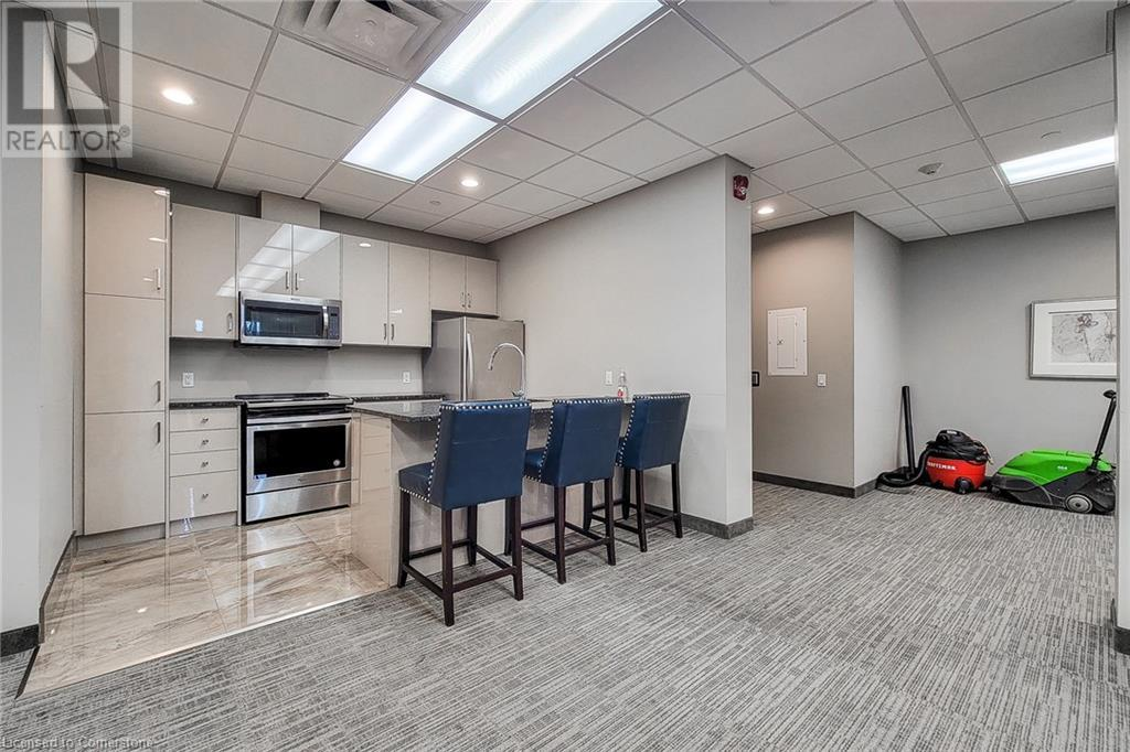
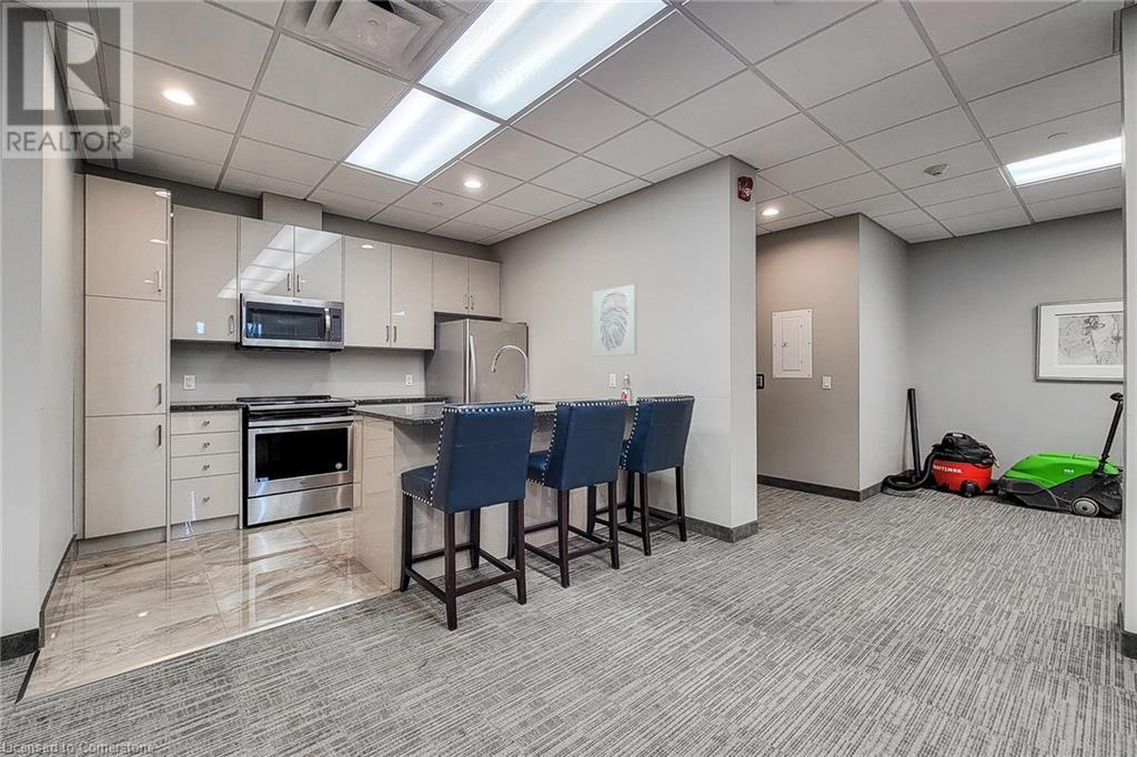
+ wall art (614, 322)
